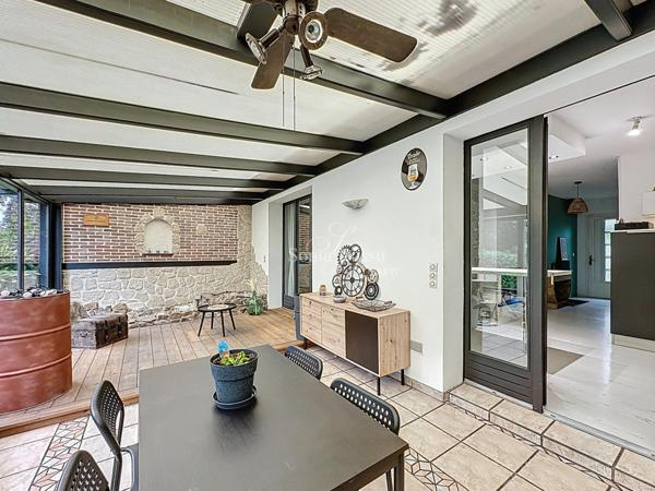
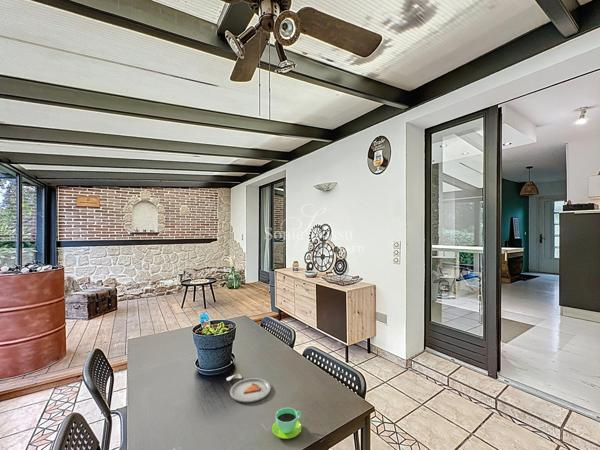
+ cup (287, 422)
+ dinner plate (246, 385)
